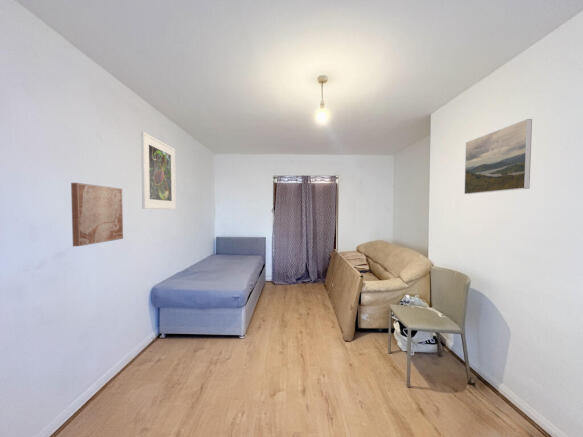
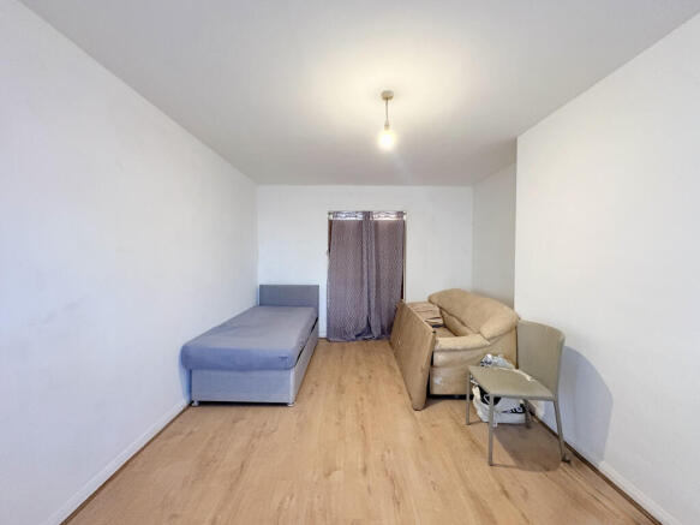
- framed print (160, 175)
- wall art (100, 214)
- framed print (493, 162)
